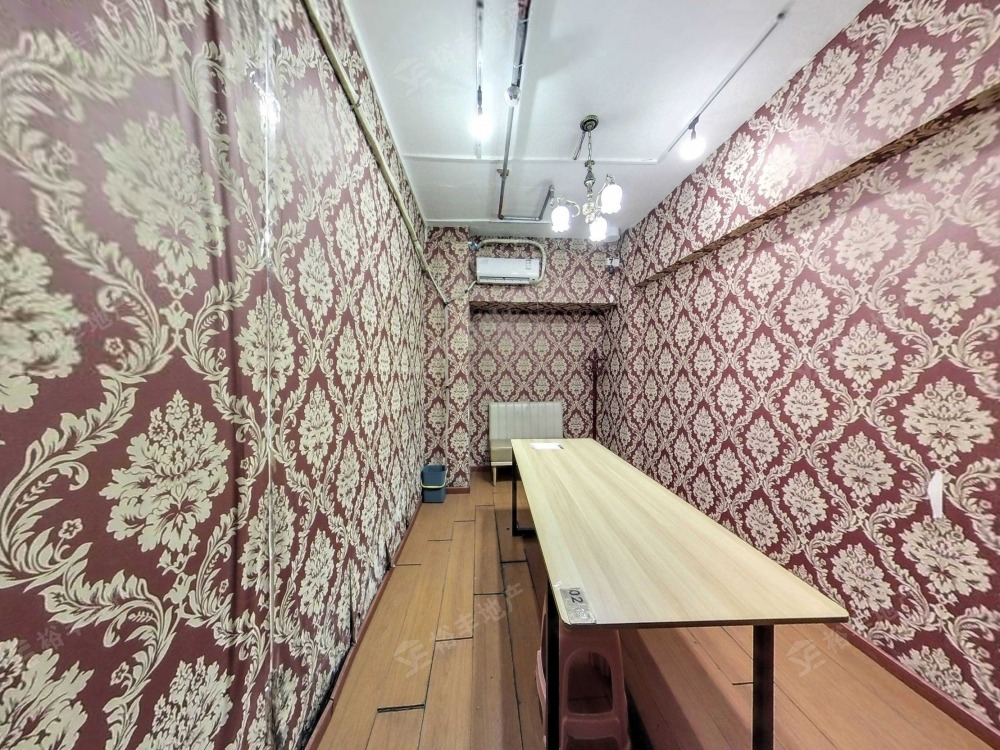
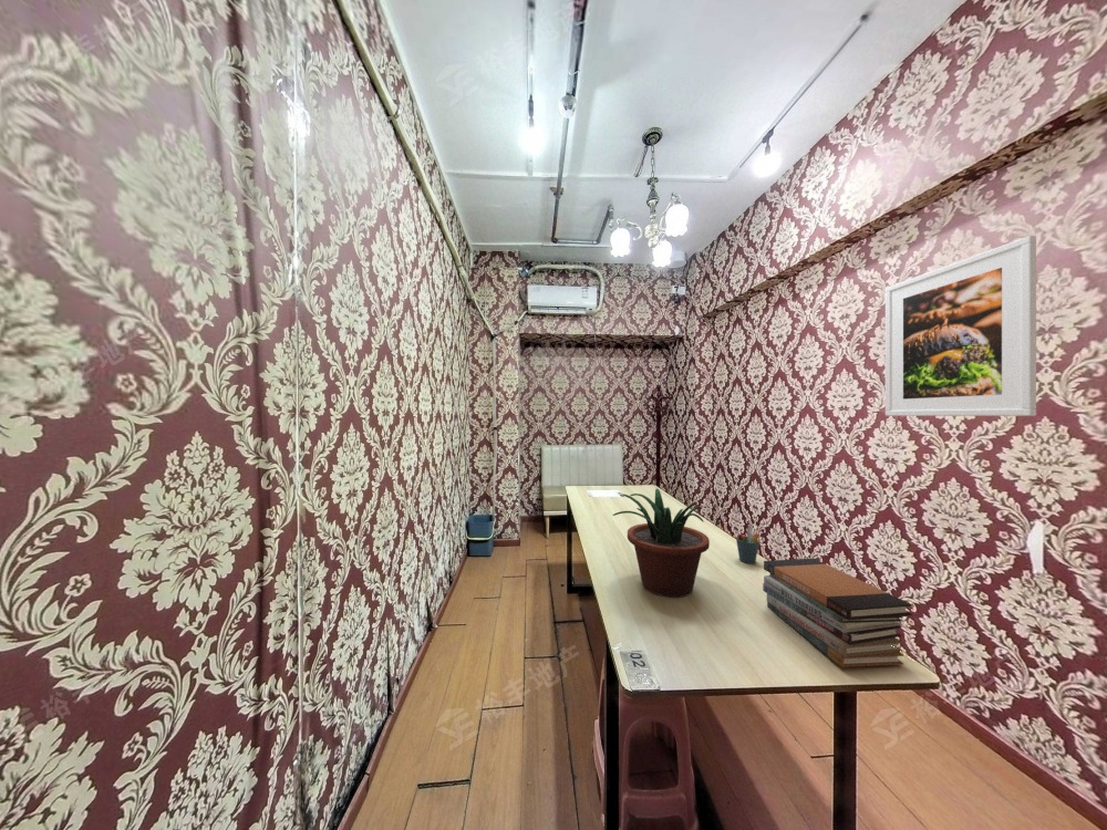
+ potted plant (659, 541)
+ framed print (948, 341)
+ book stack (826, 604)
+ pen holder (747, 543)
